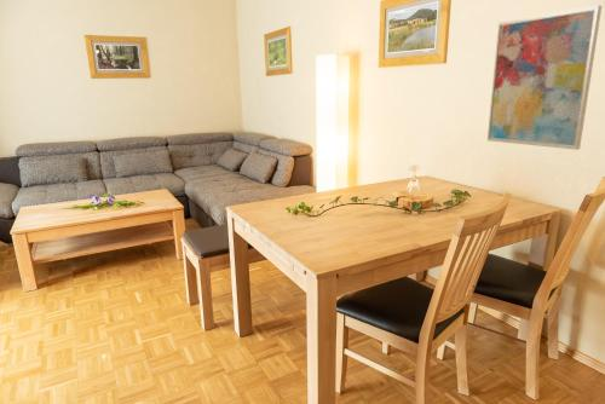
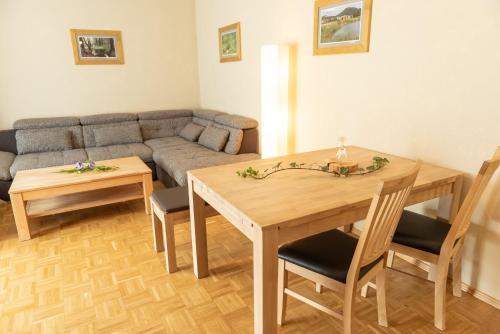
- wall art (536, 82)
